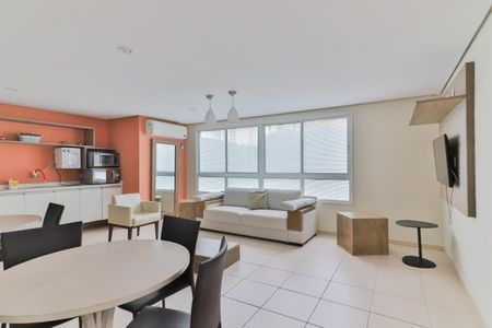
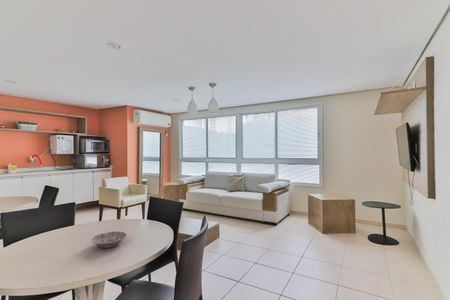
+ bowl (109, 240)
